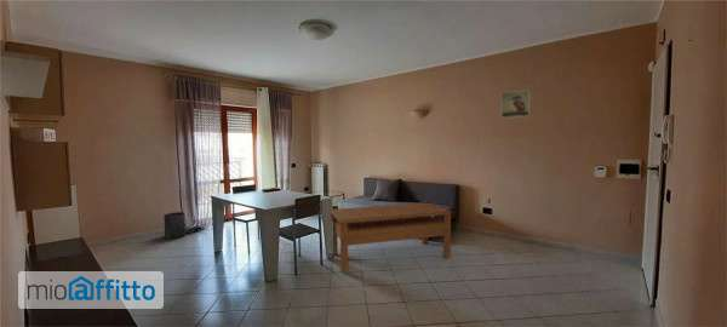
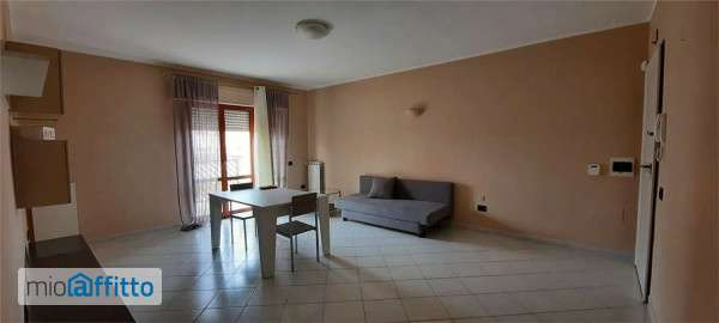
- coffee table (389, 233)
- trash can (174, 224)
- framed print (515, 104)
